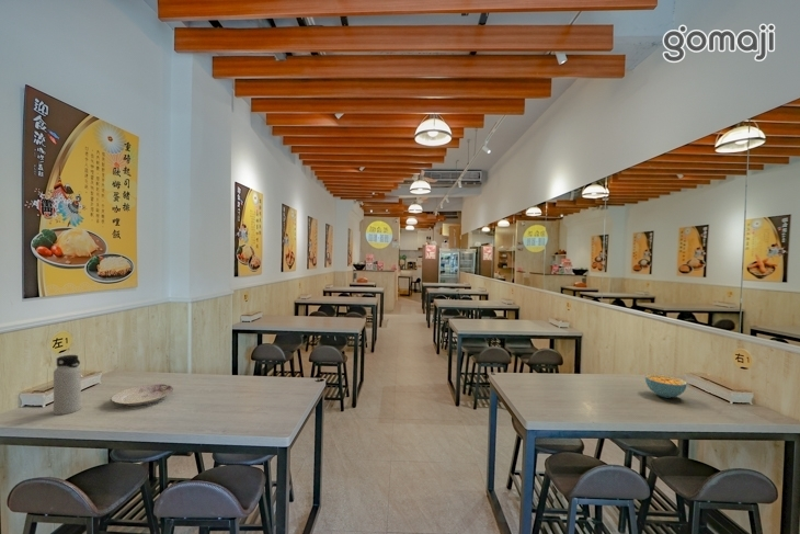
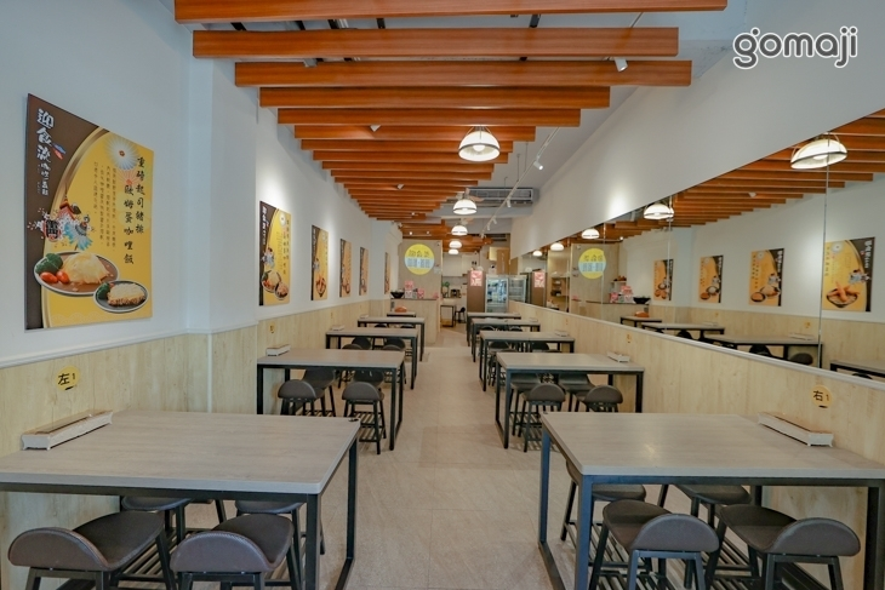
- water bottle (67, 383)
- plate (142, 396)
- cereal bowl (664, 387)
